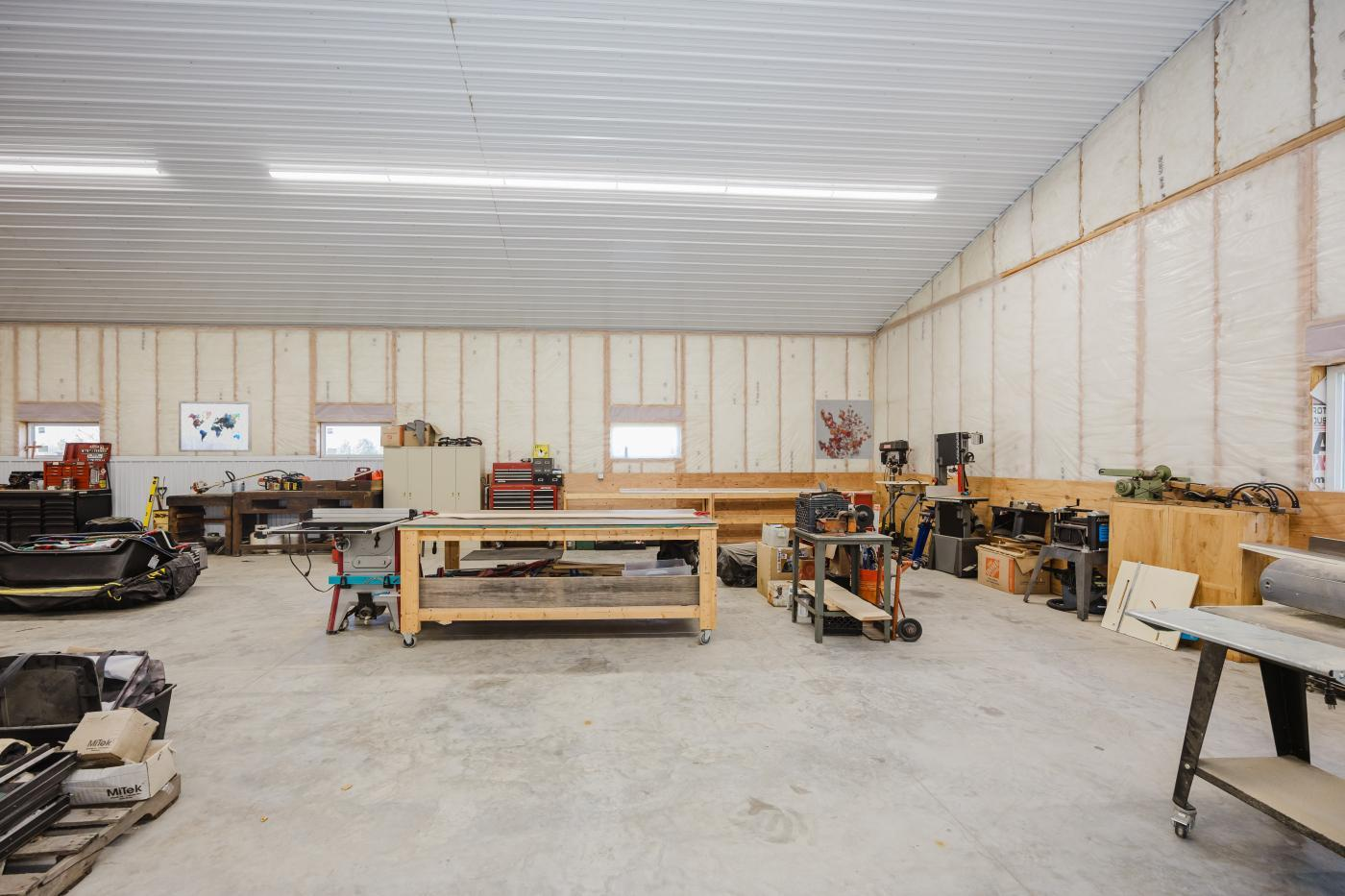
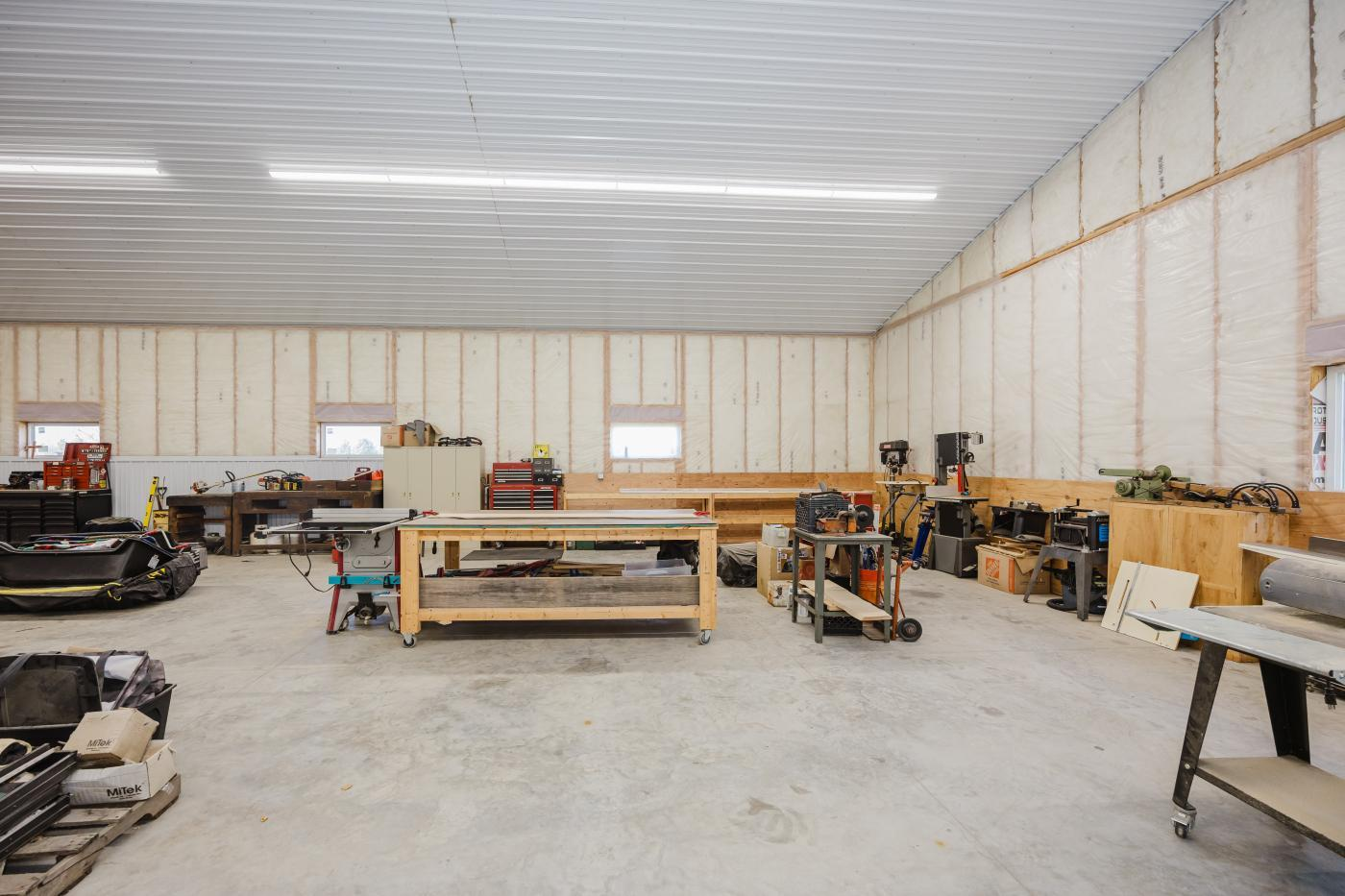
- wall art (215, 426)
- wall art (844, 429)
